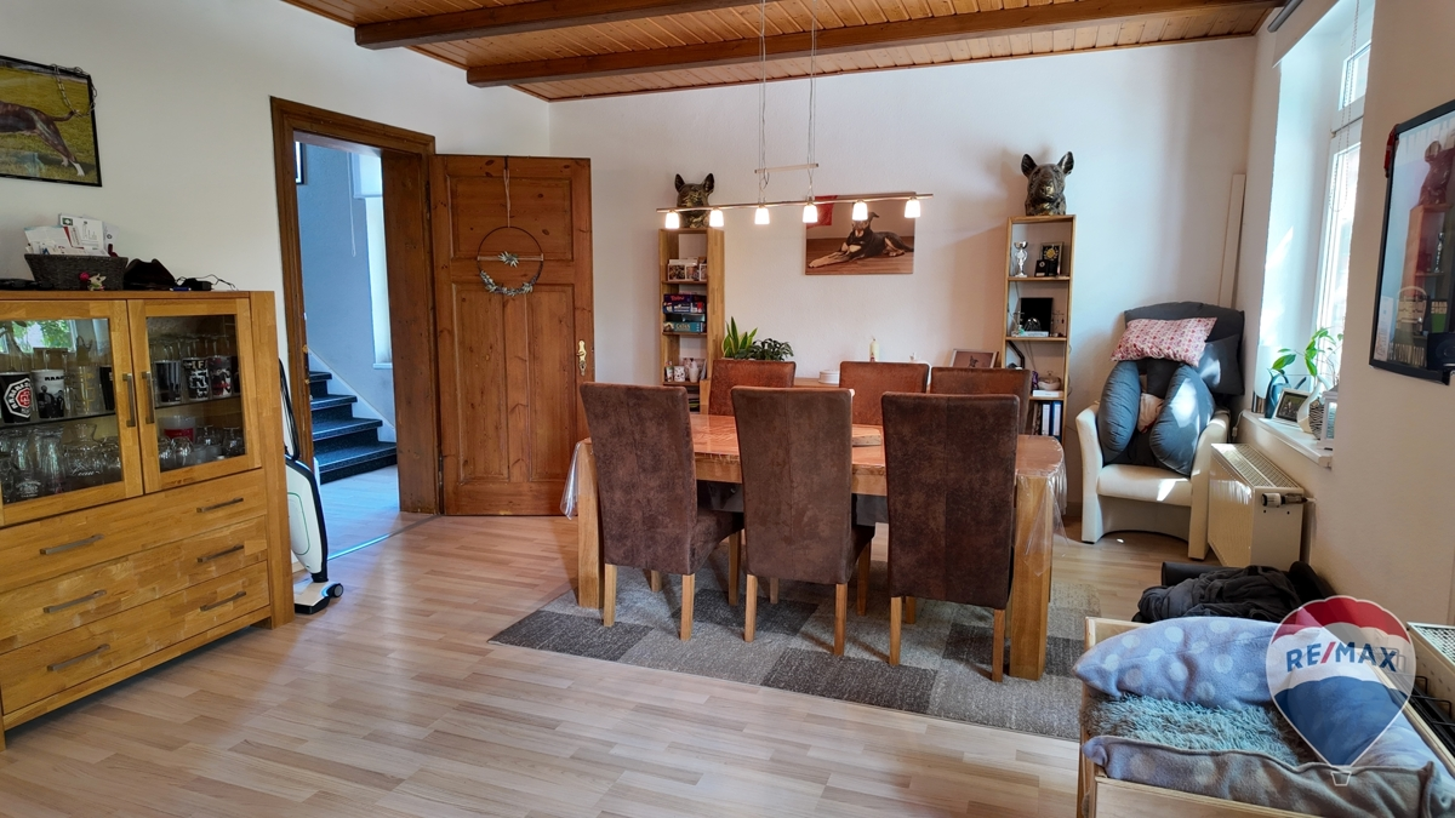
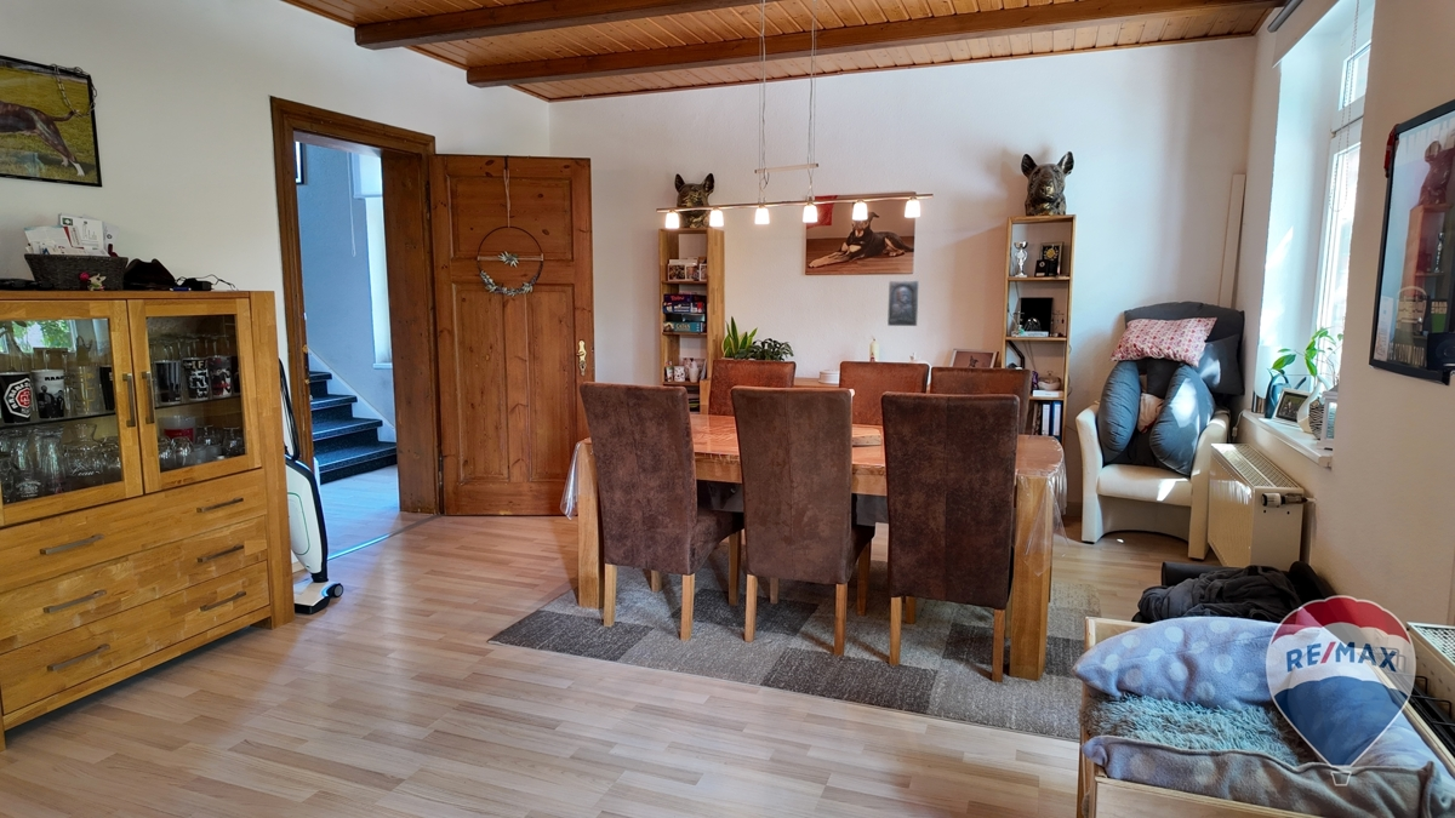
+ brass plaque (902, 303)
